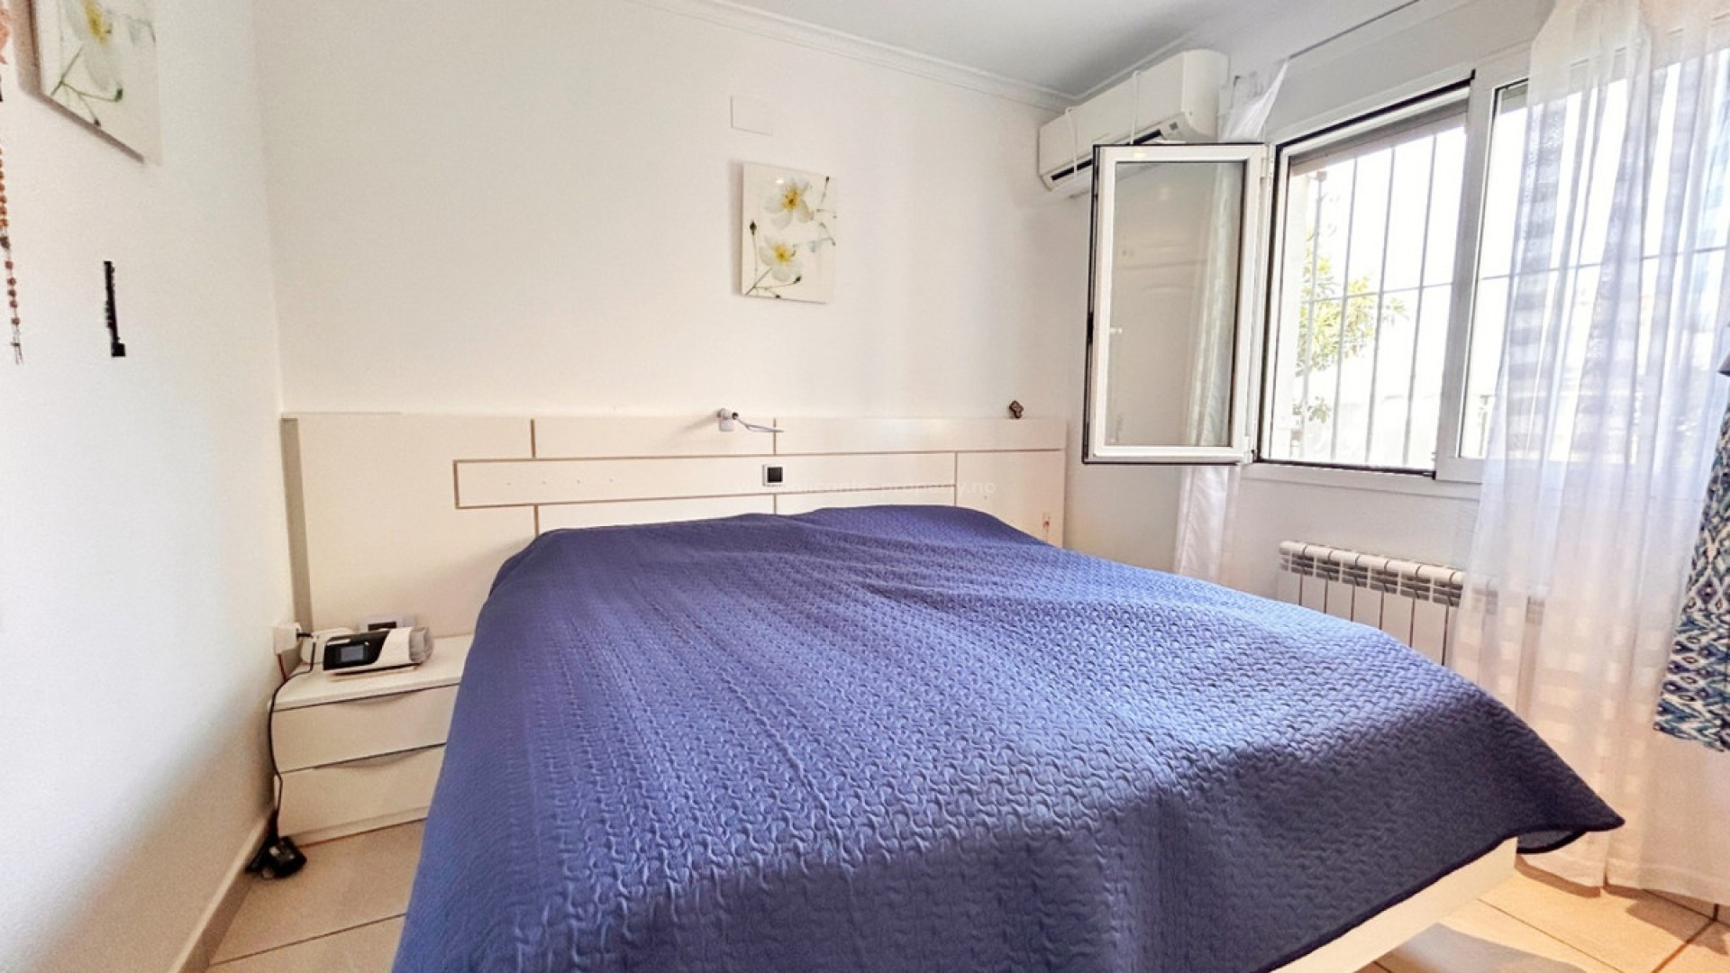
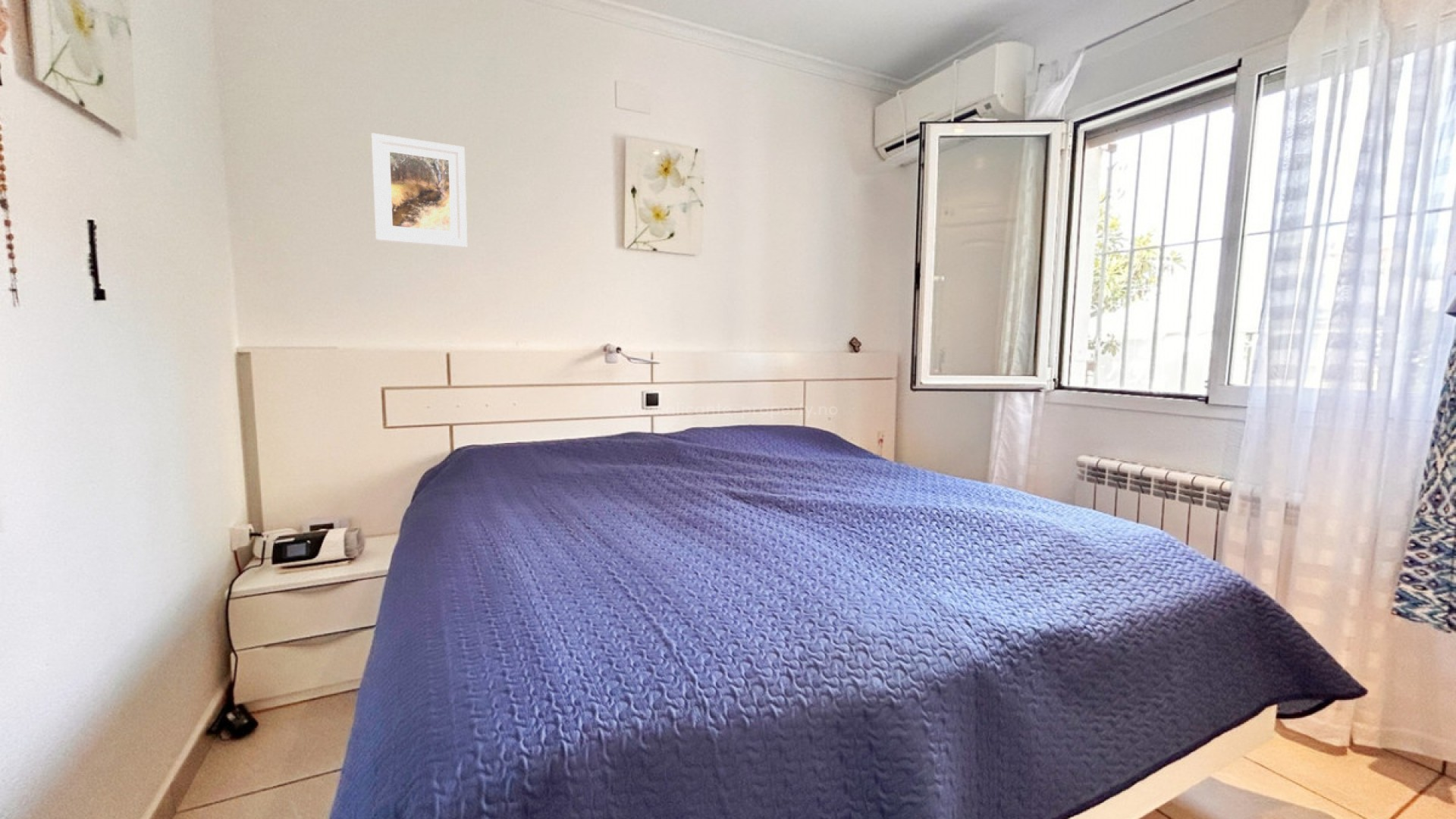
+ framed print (421, 193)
